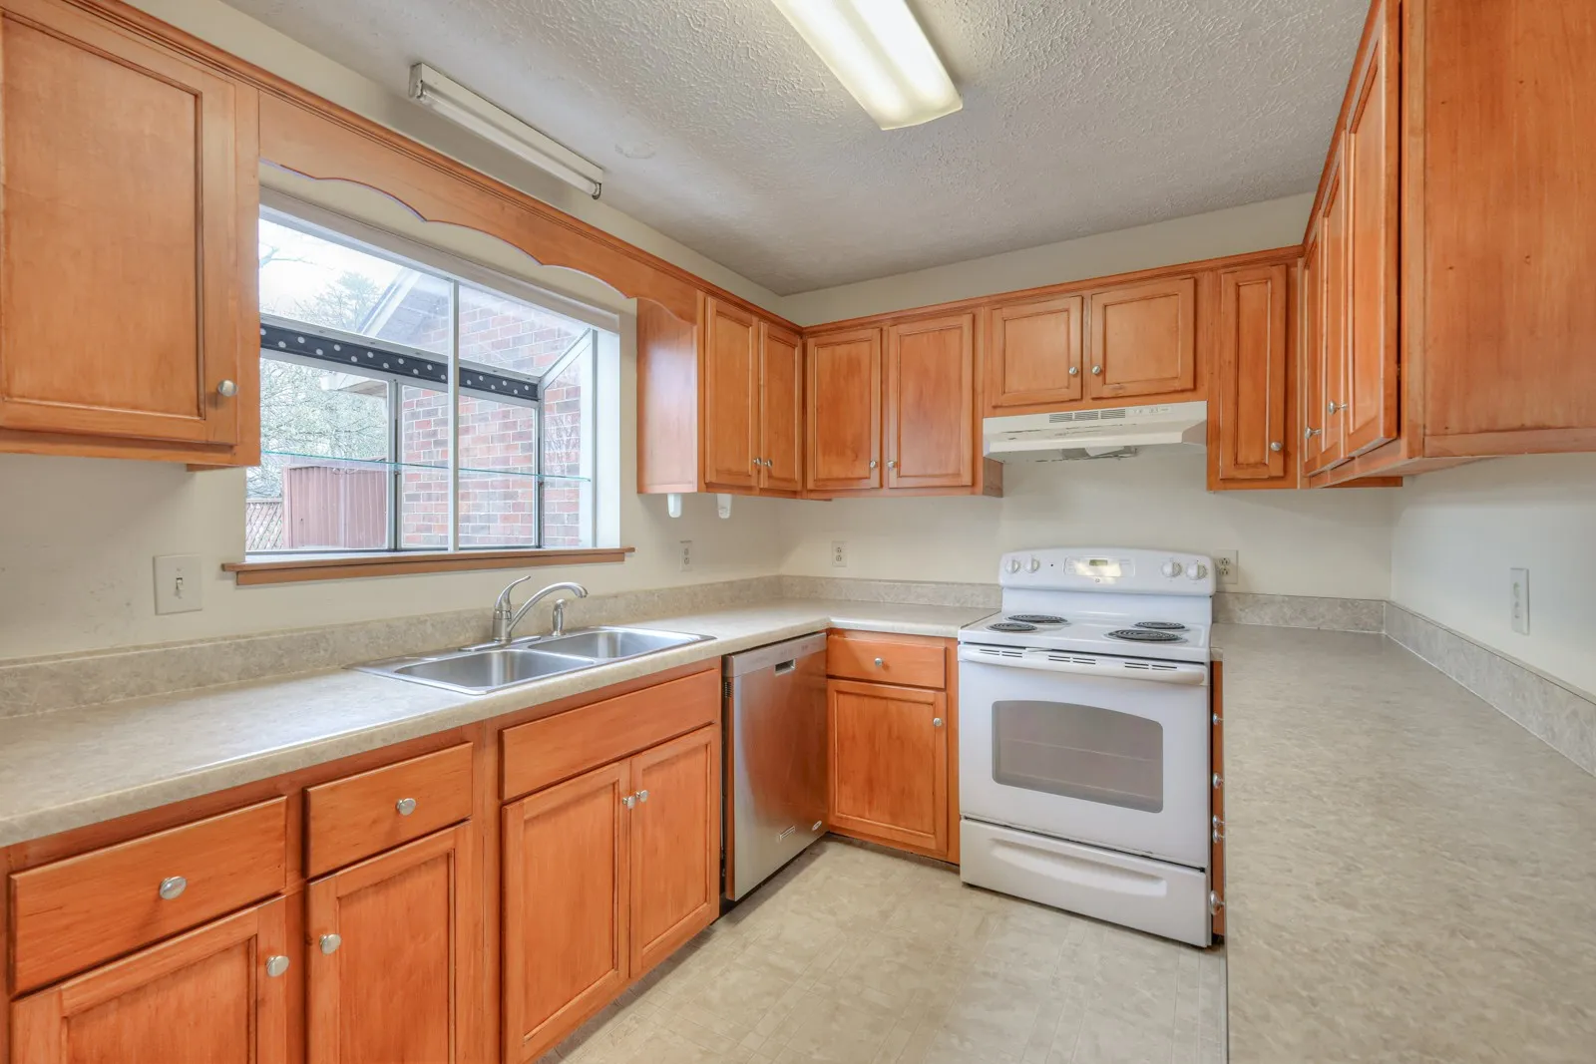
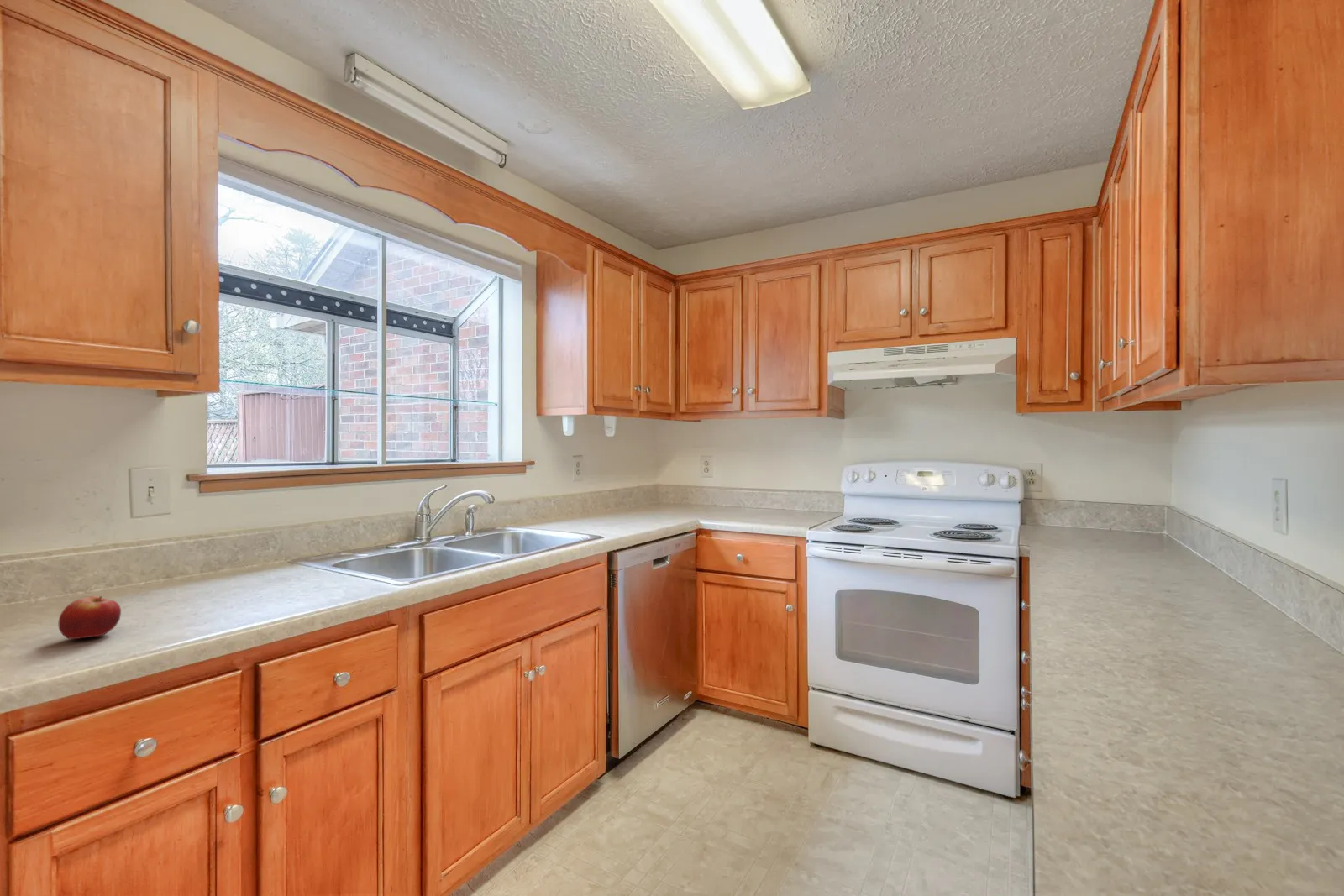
+ fruit (90, 617)
